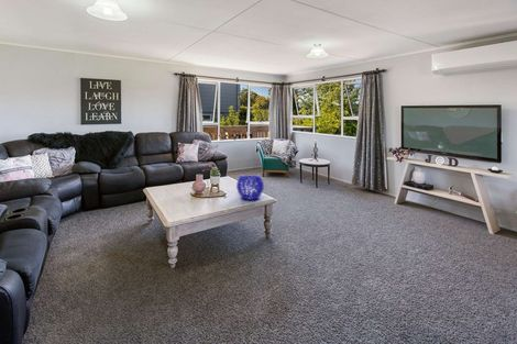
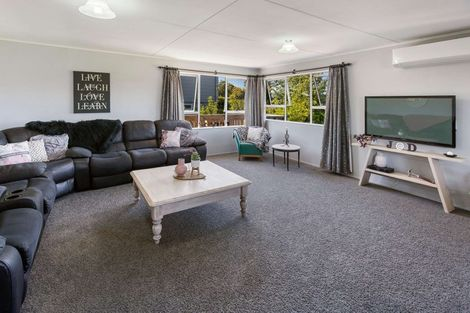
- decorative bowl (250, 187)
